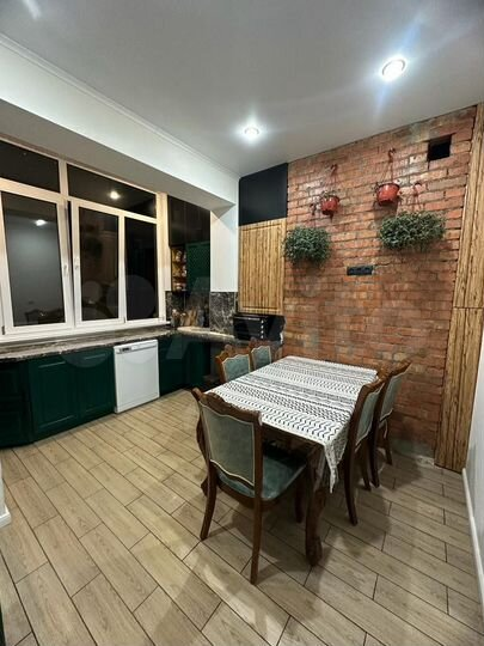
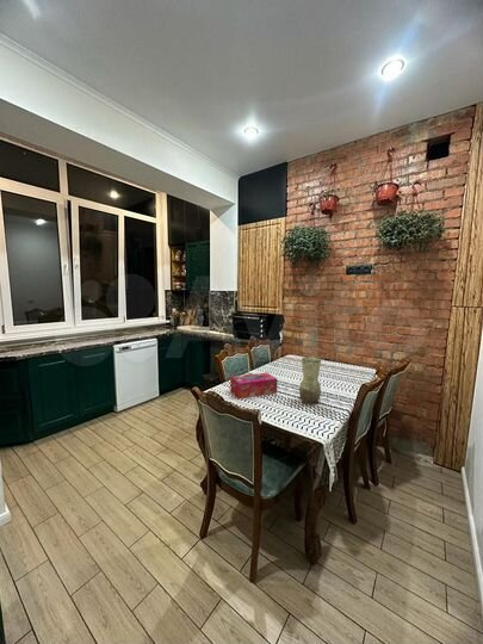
+ tissue box (253, 384)
+ vase (310, 379)
